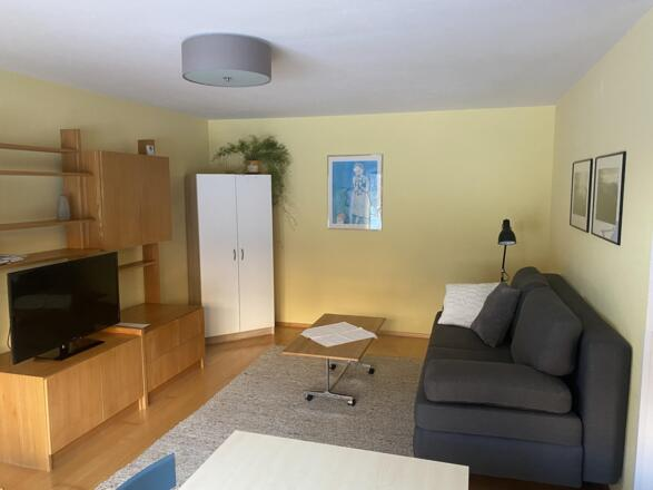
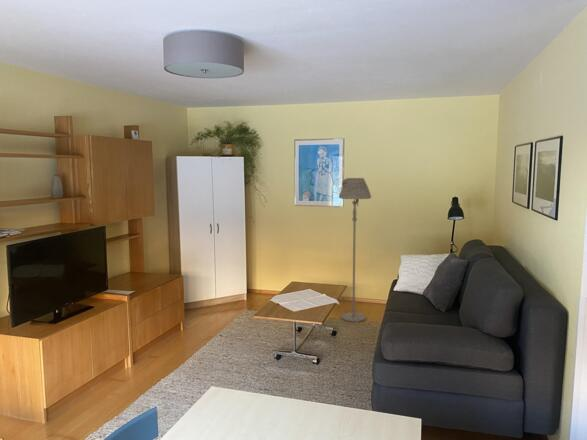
+ floor lamp (354, 249)
